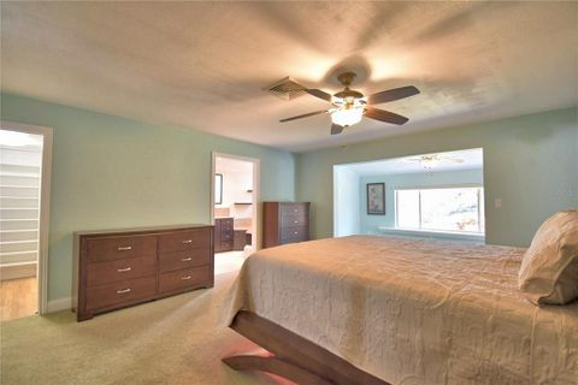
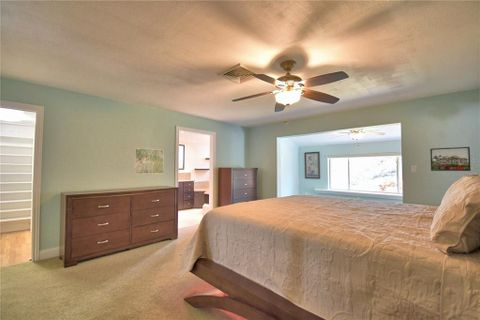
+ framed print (449, 159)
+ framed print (149, 161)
